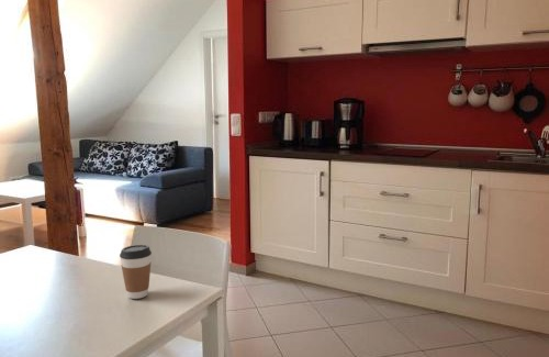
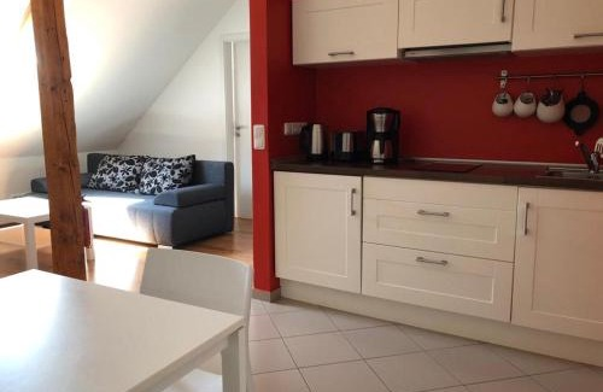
- coffee cup (136, 271)
